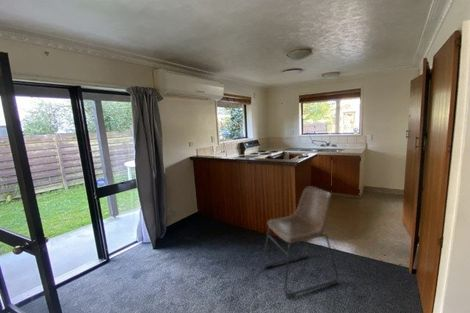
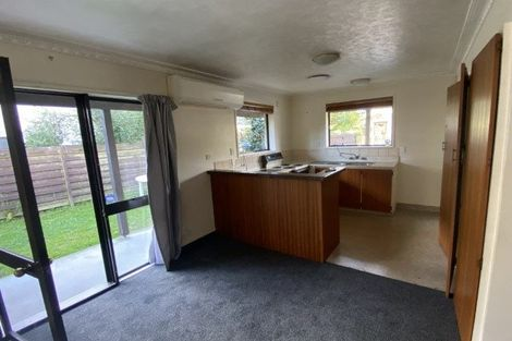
- chair (298, 234)
